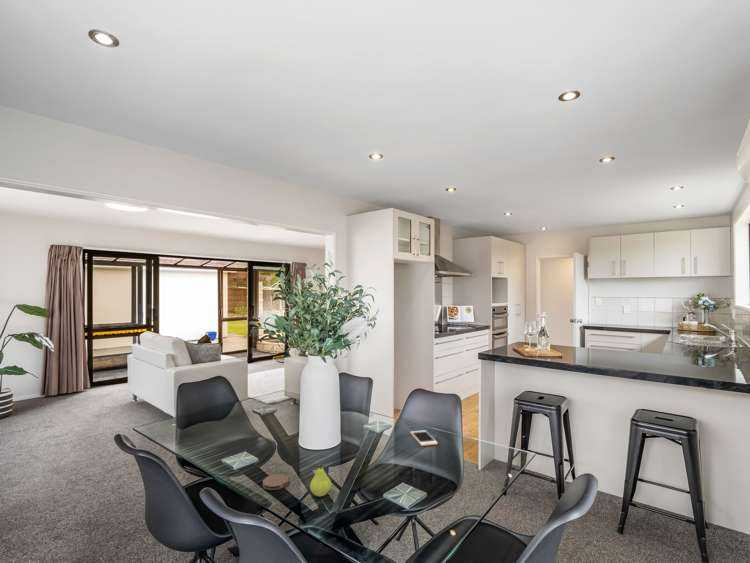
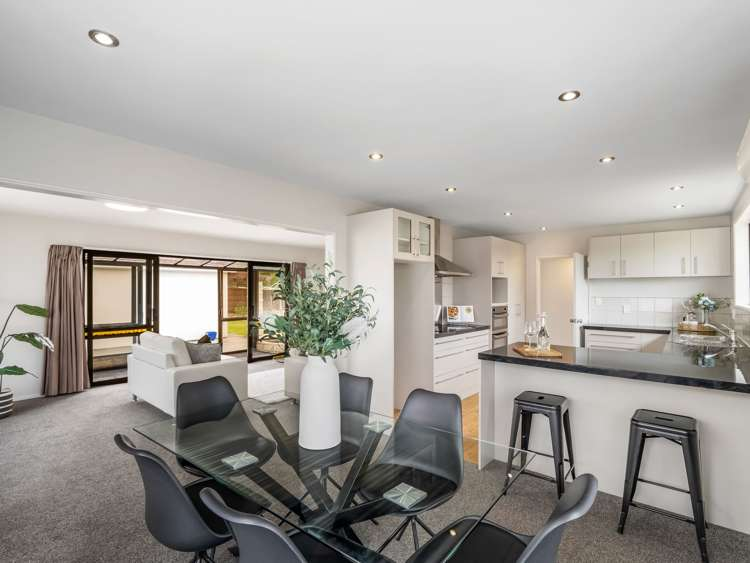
- fruit (320, 479)
- cell phone (423, 437)
- coaster (275, 481)
